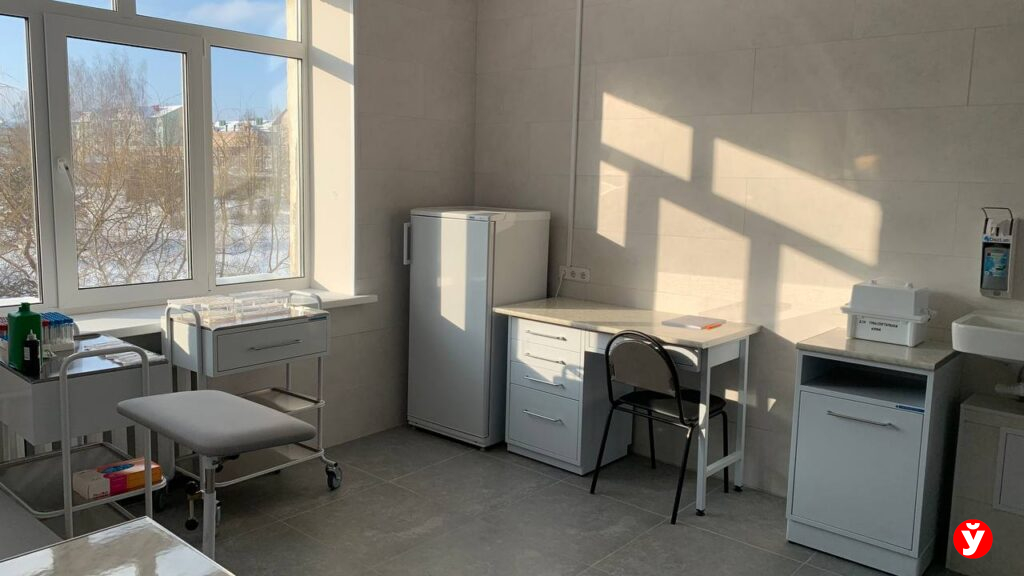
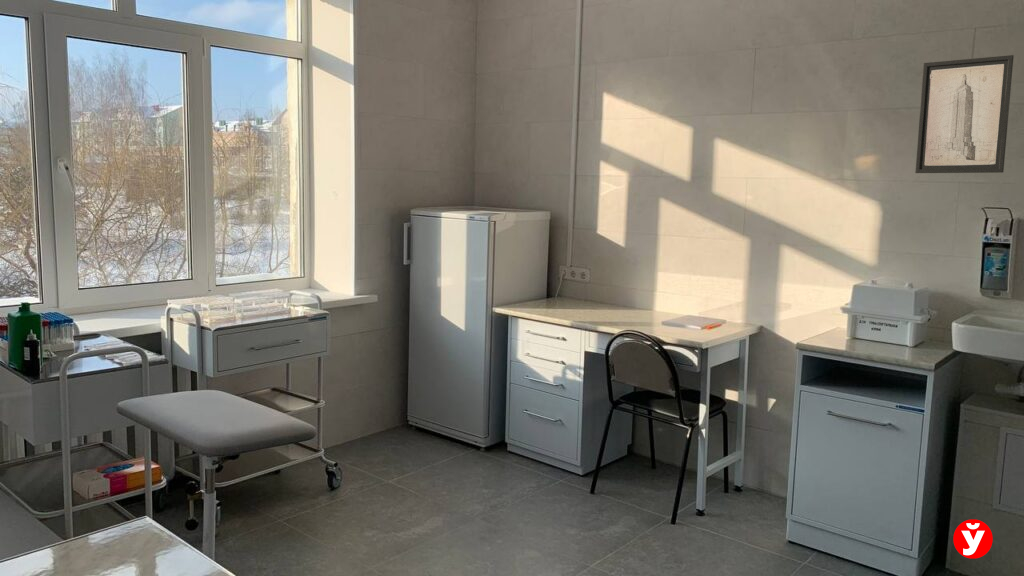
+ wall art (962, 116)
